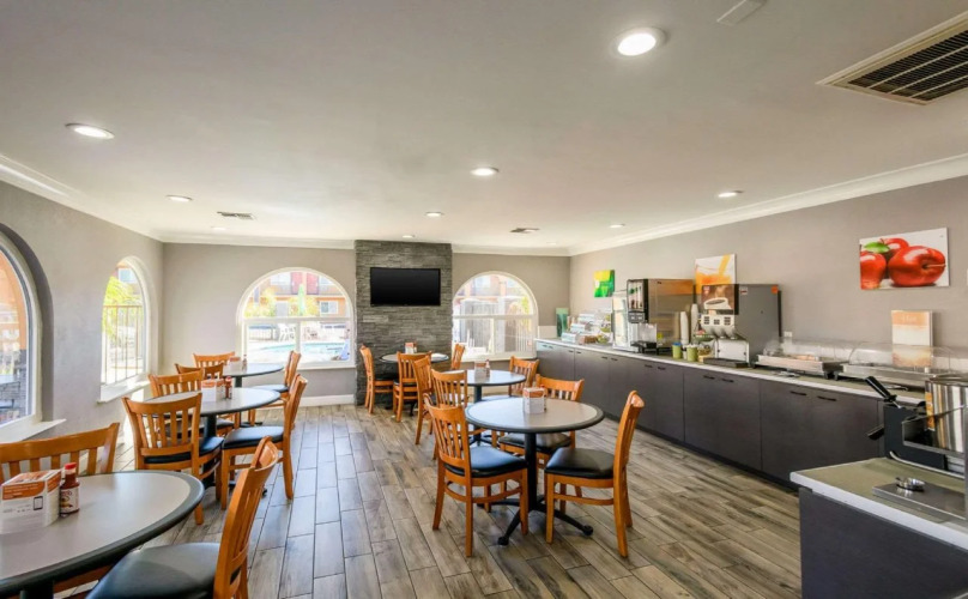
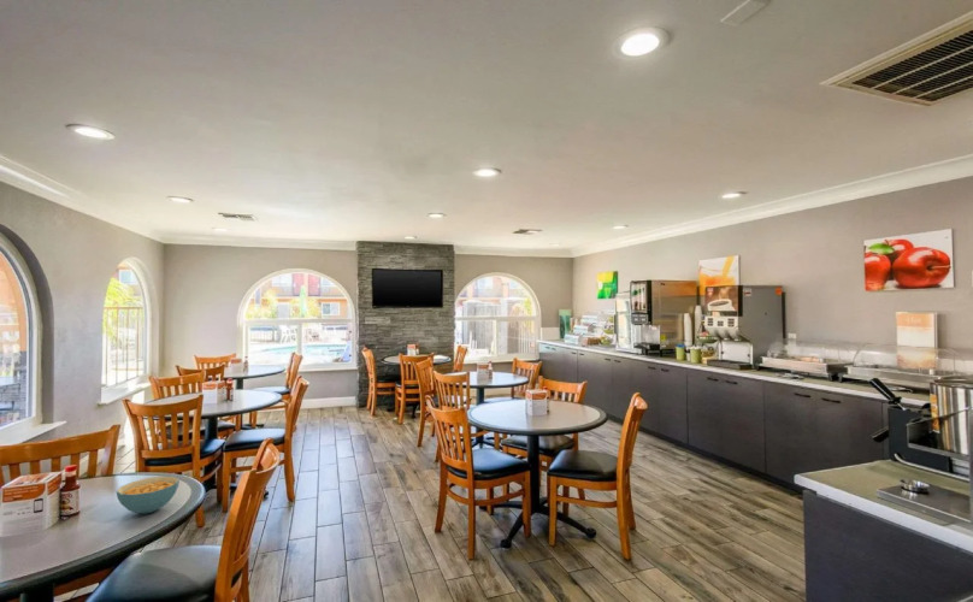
+ cereal bowl (148, 497)
